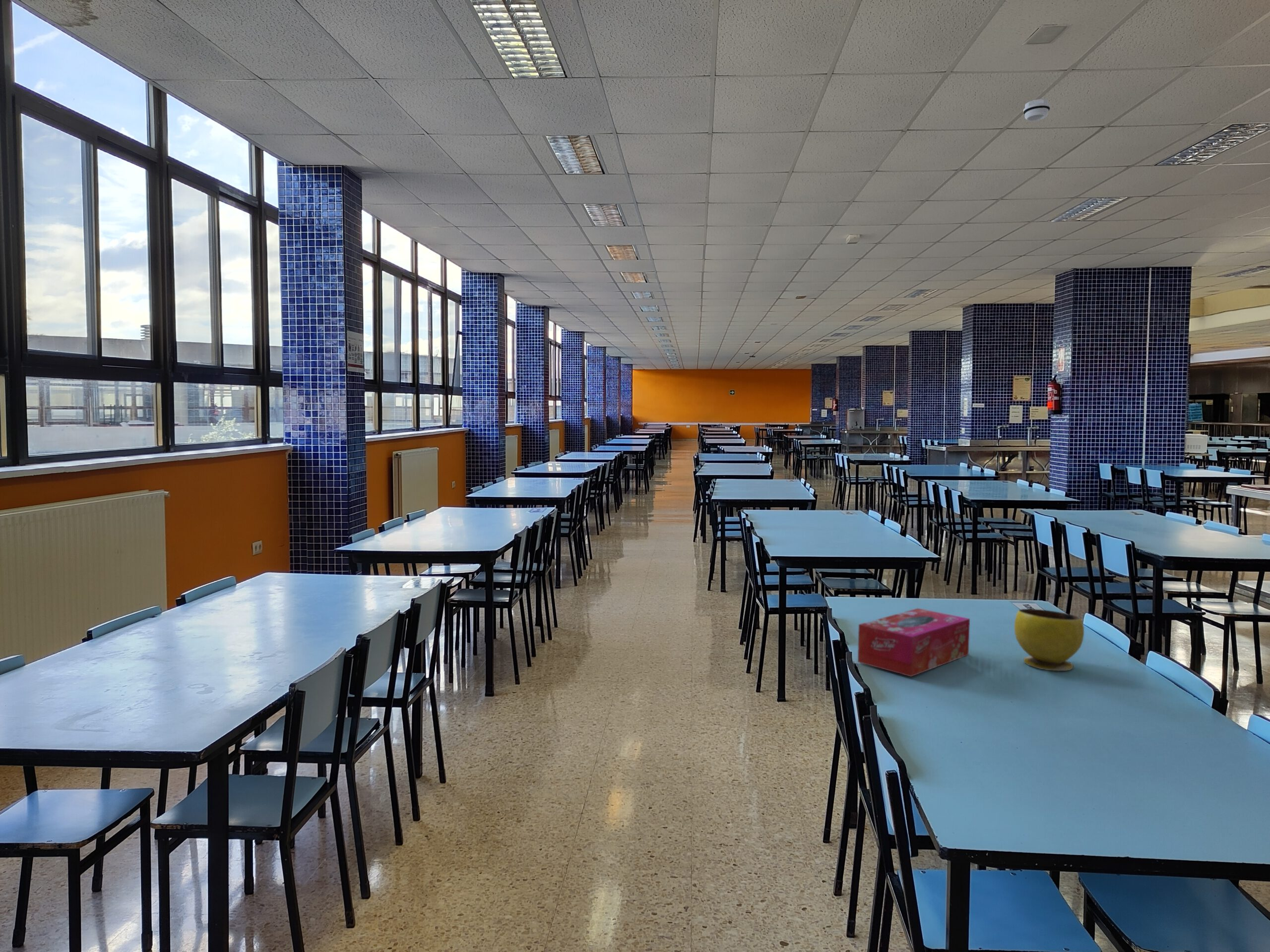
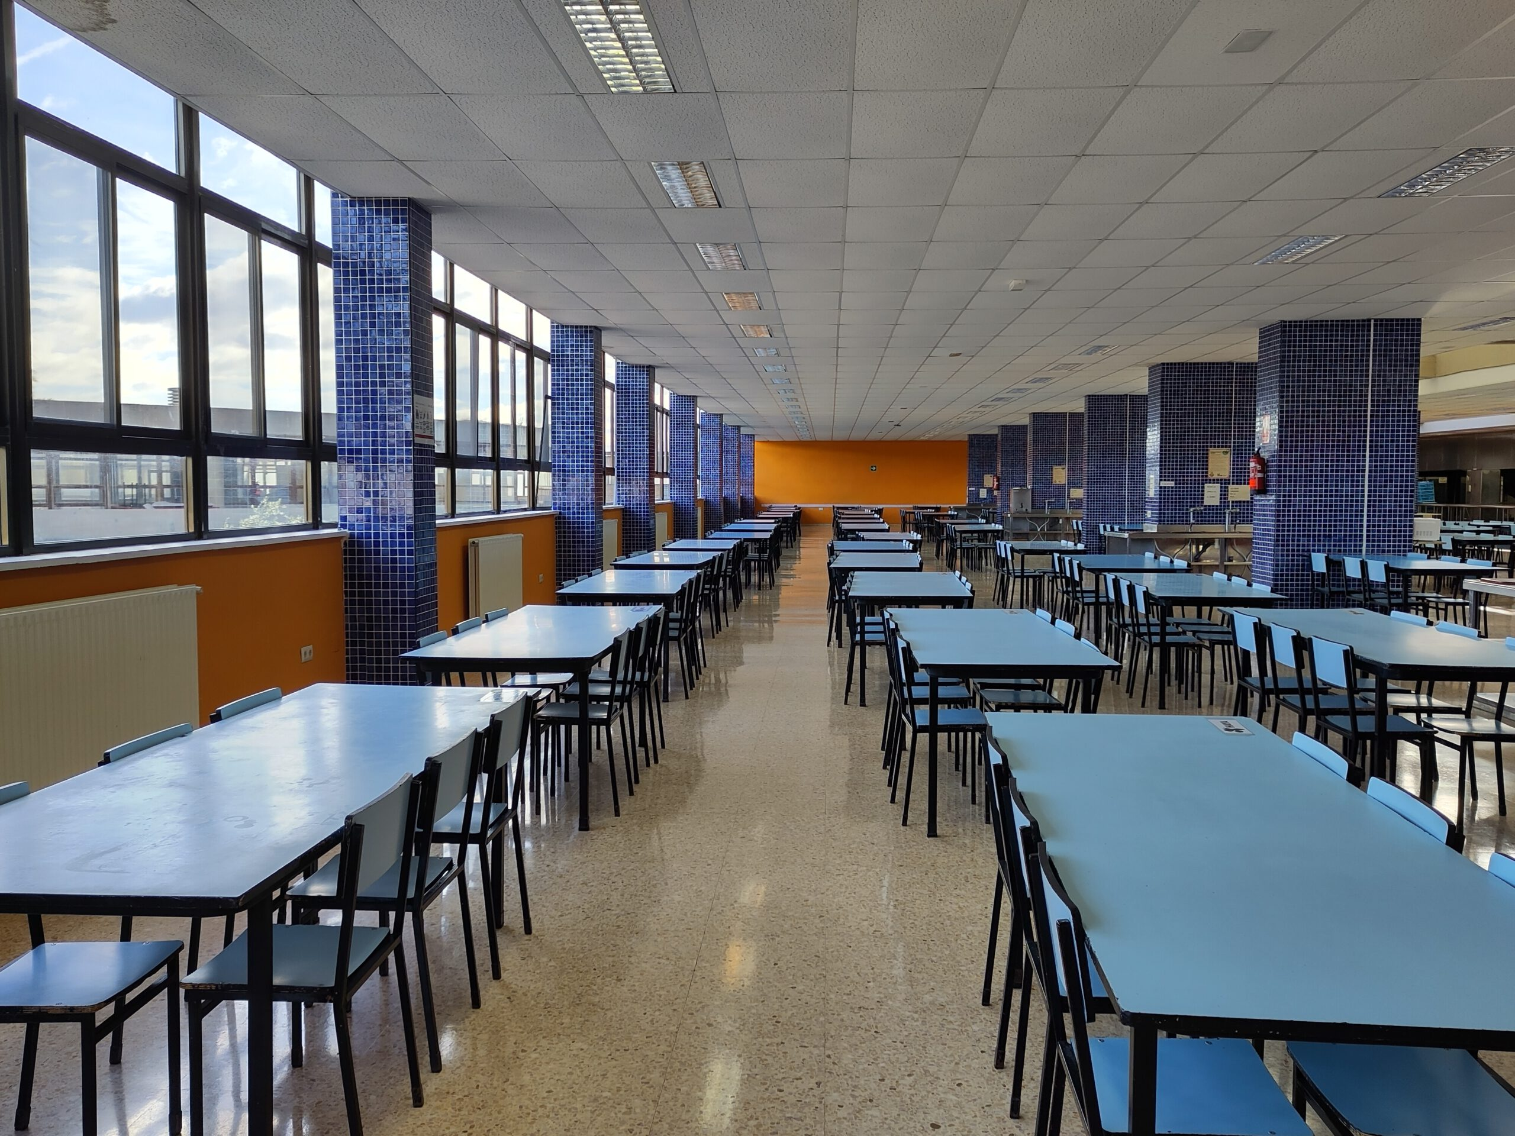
- bowl (1048, 638)
- tissue box (914, 640)
- smoke detector (1036, 110)
